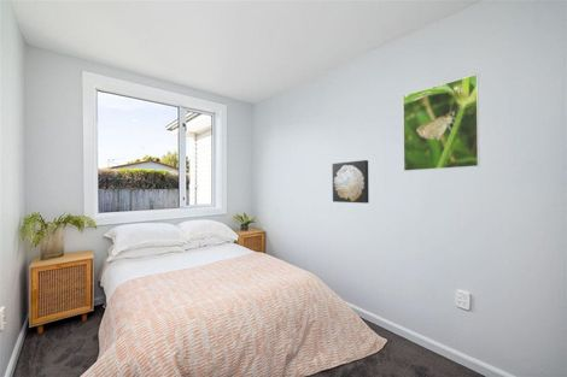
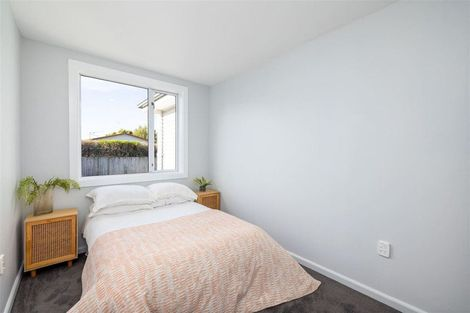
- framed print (437, 126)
- wall art (349, 182)
